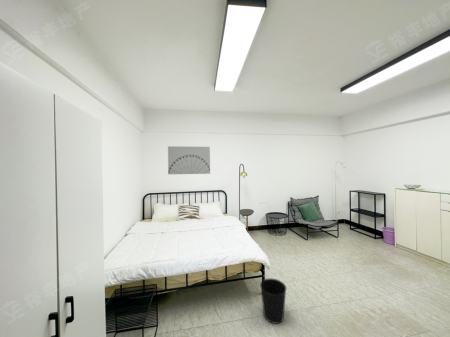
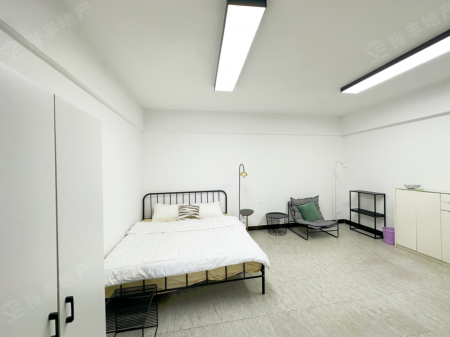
- wastebasket (273, 300)
- wall art (189, 160)
